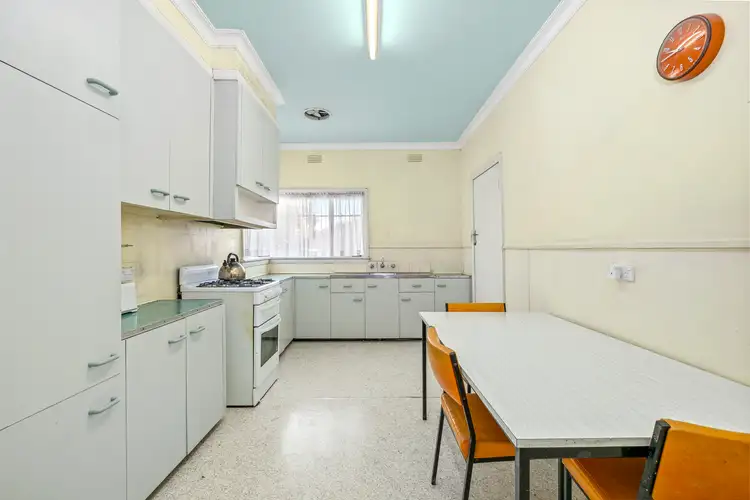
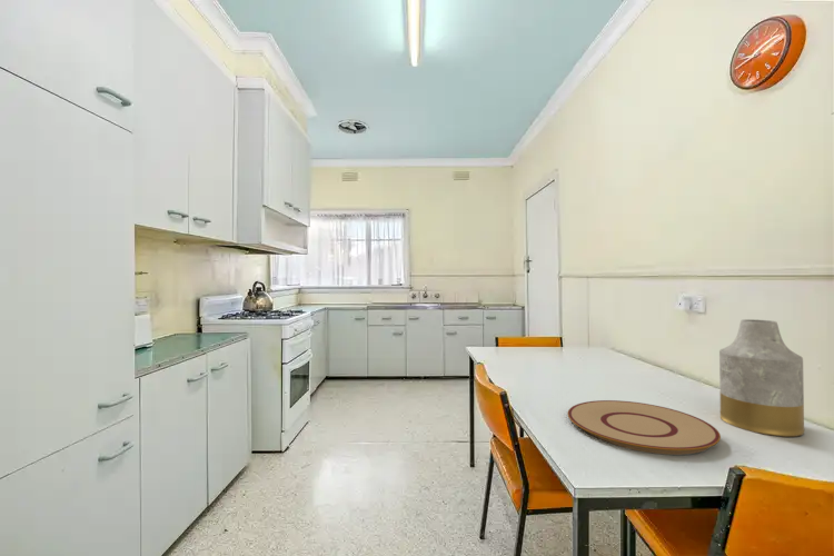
+ plate (637, 424)
+ vase (758, 371)
